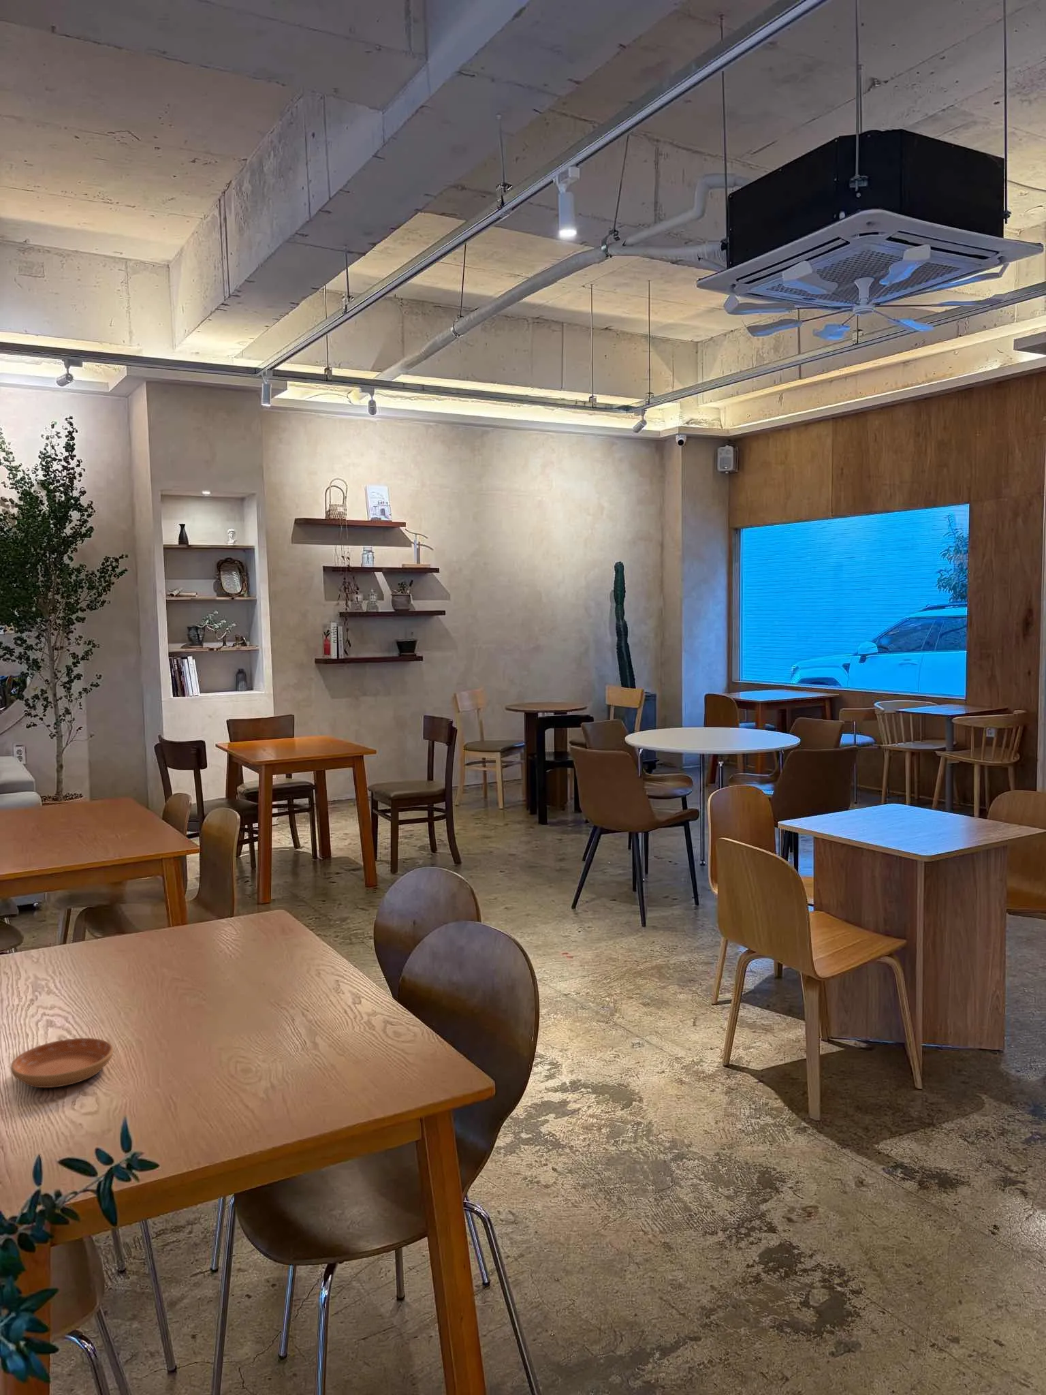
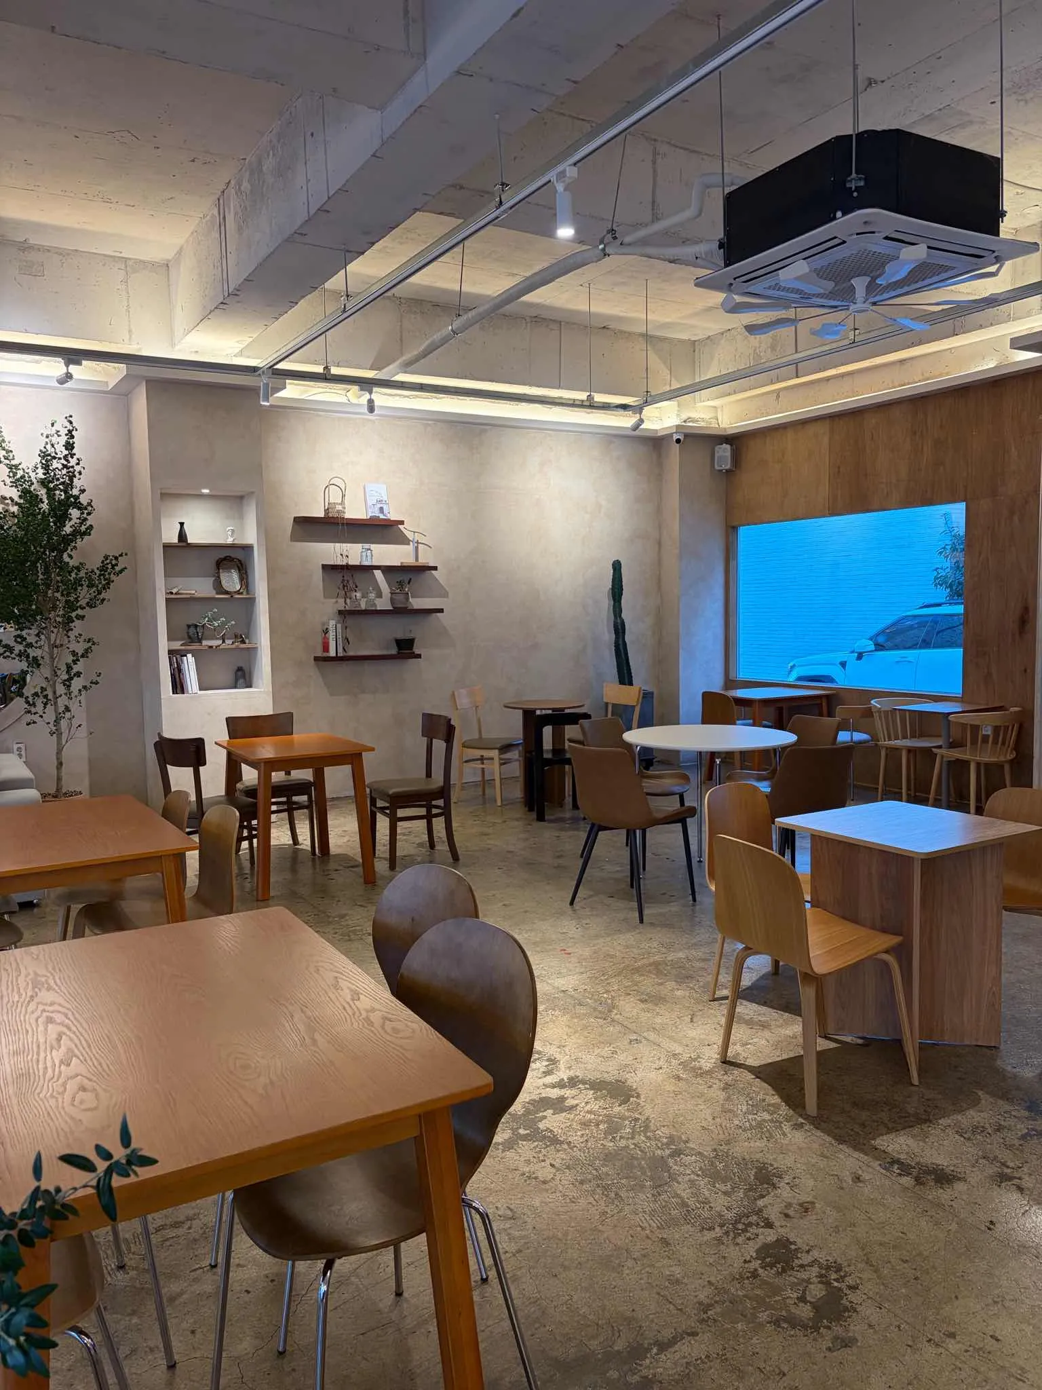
- saucer (63, 1064)
